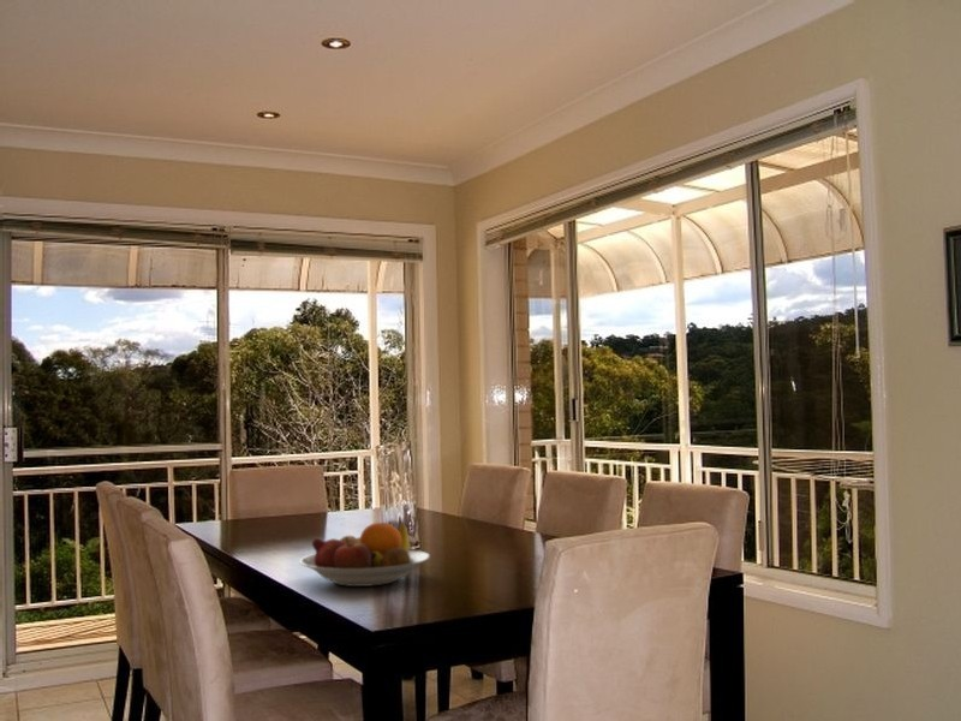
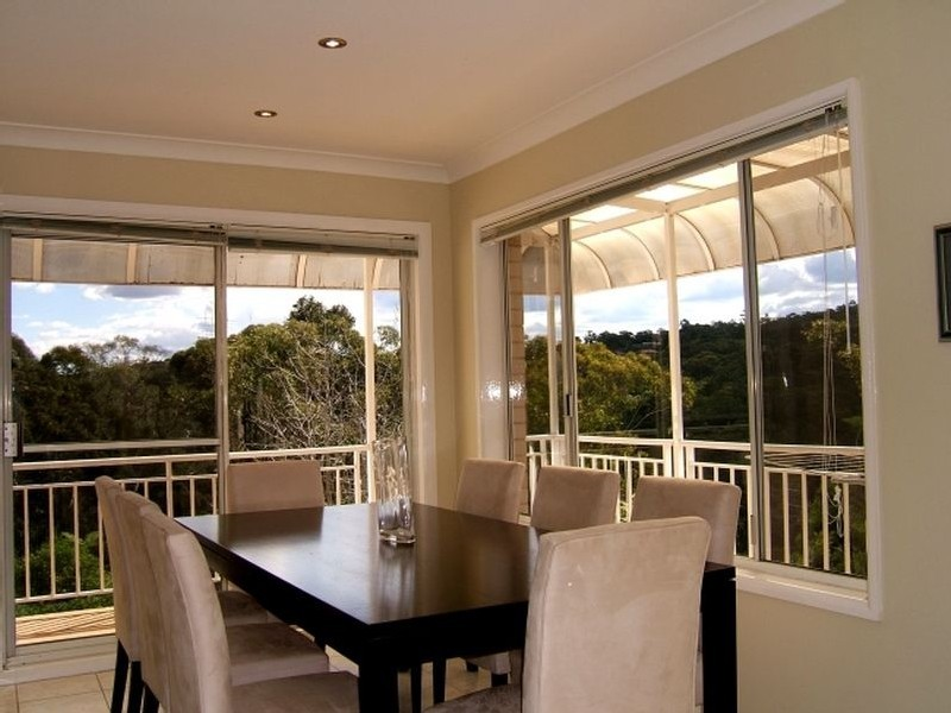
- fruit bowl (365, 552)
